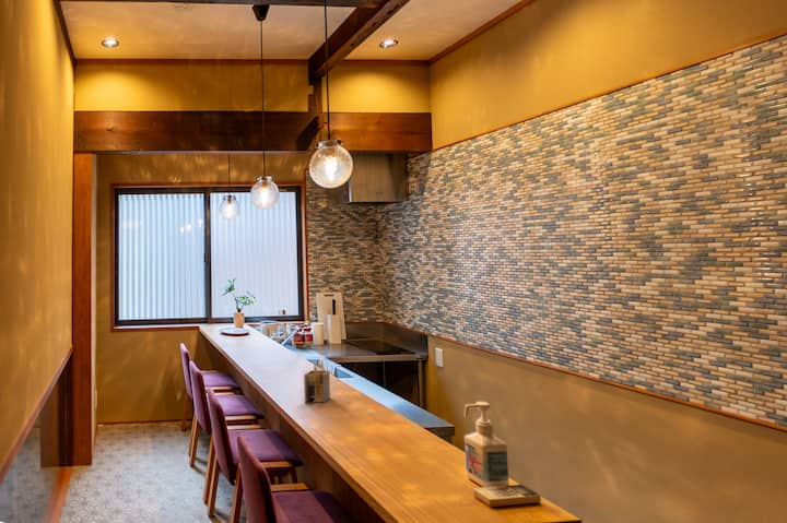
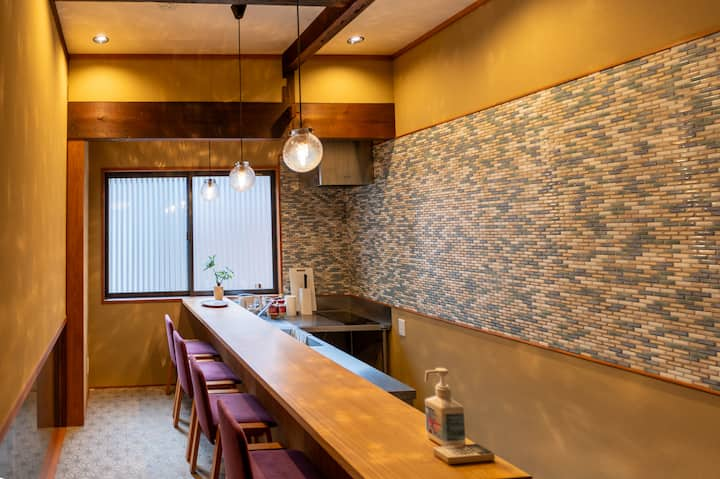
- napkin holder (317, 381)
